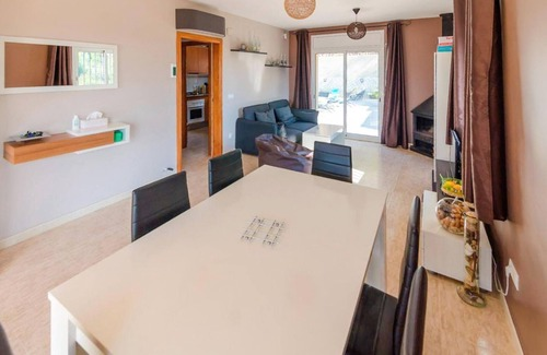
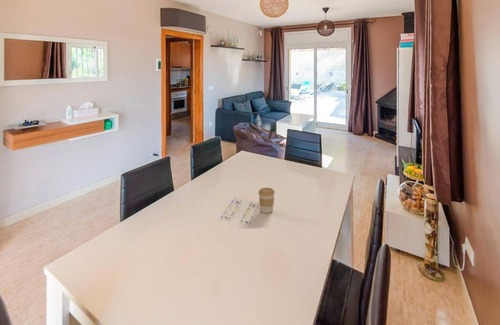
+ coffee cup (266, 200)
